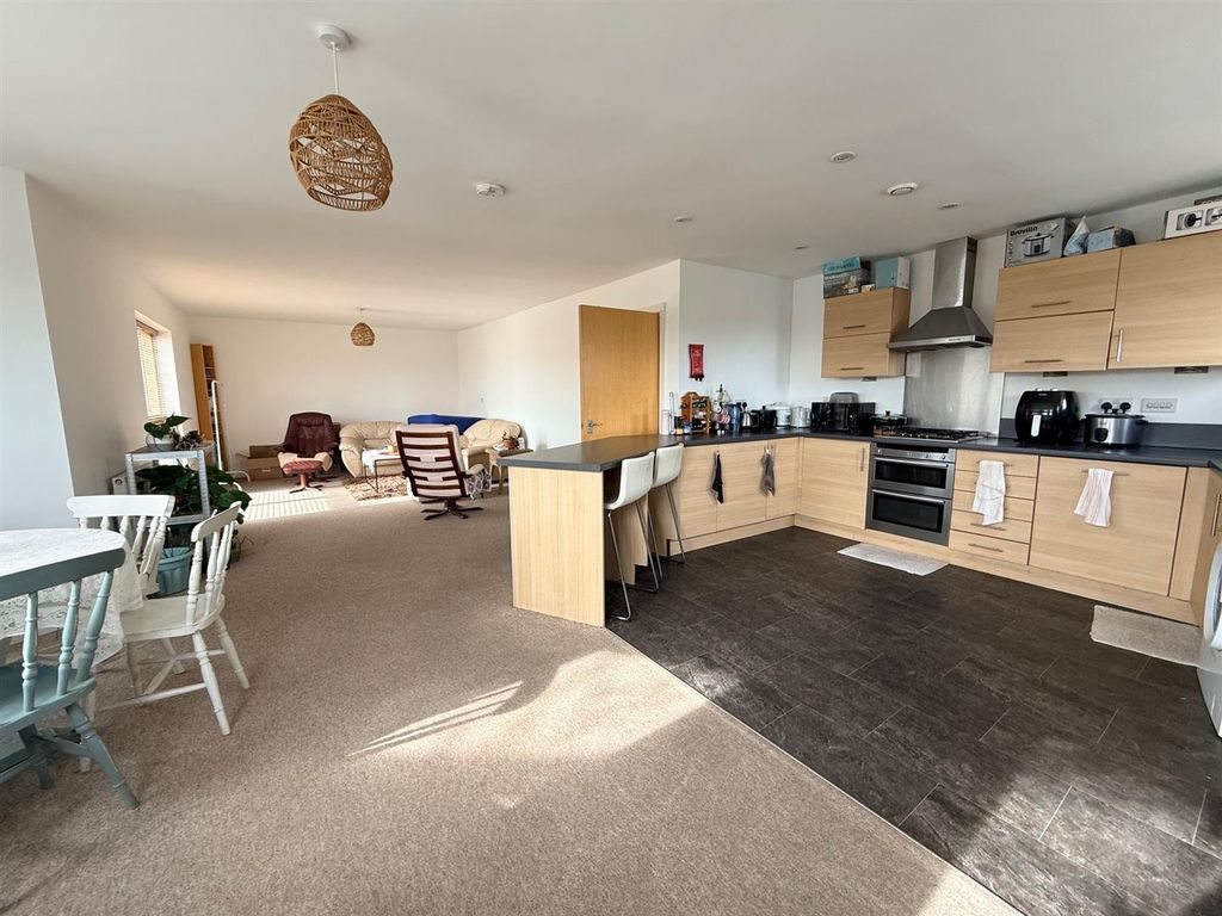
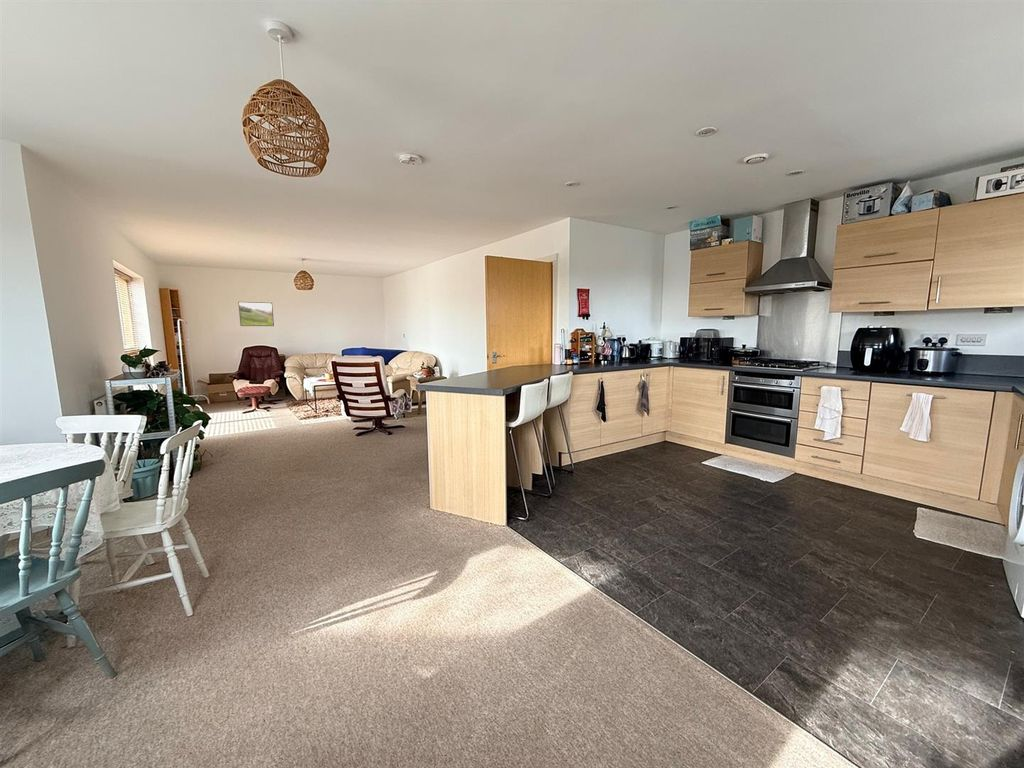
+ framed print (256, 314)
